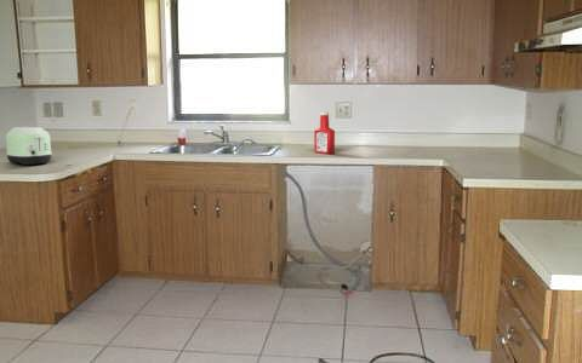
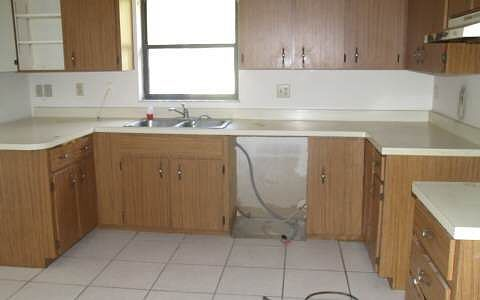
- soap bottle (324, 132)
- toaster (29, 145)
